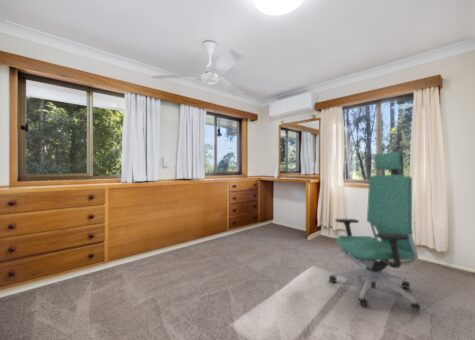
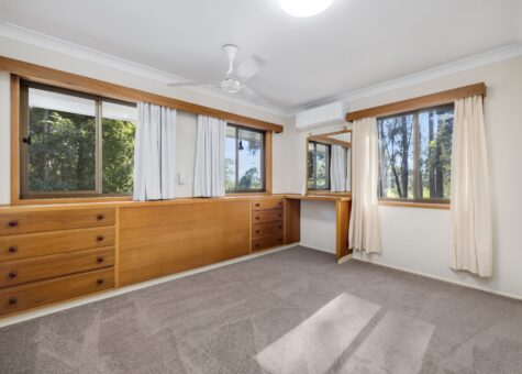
- chair (375, 221)
